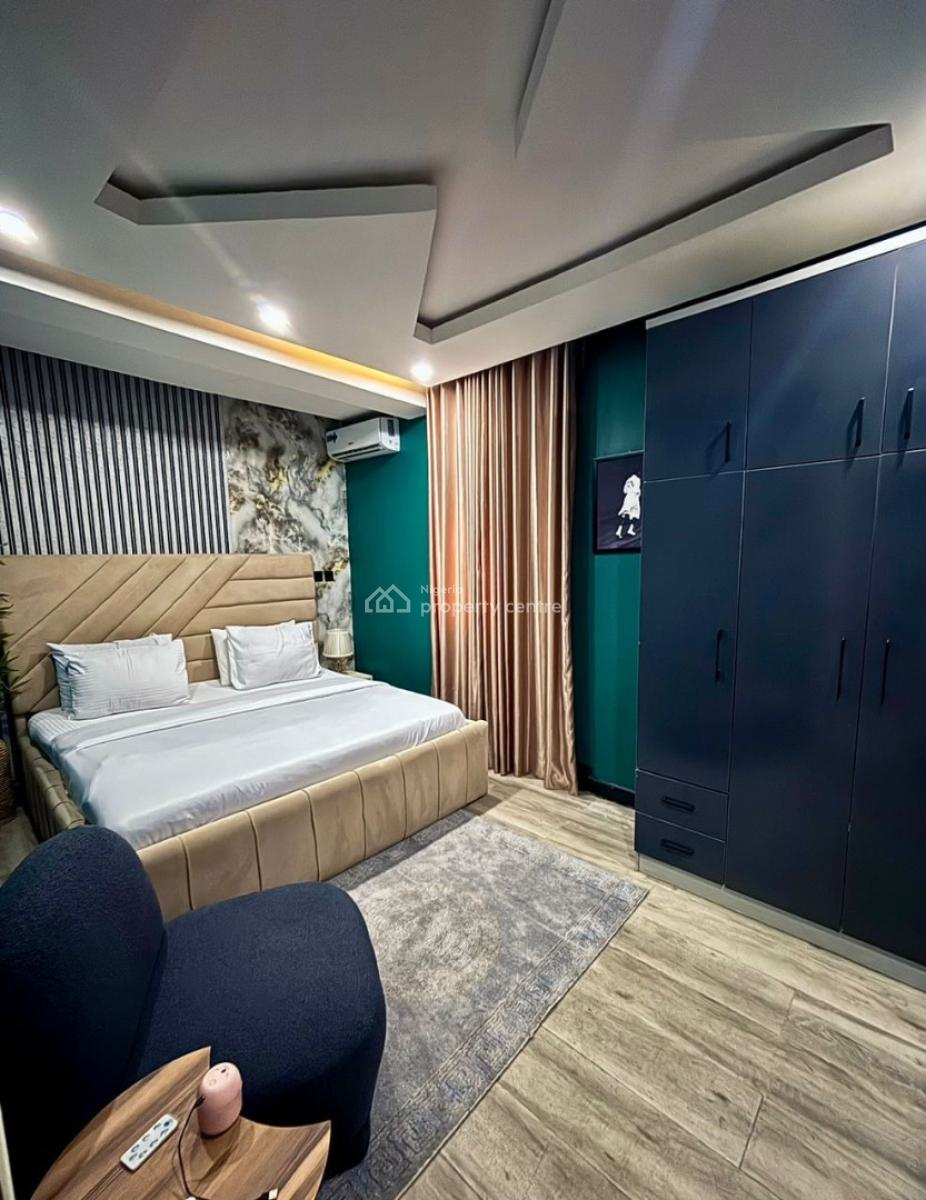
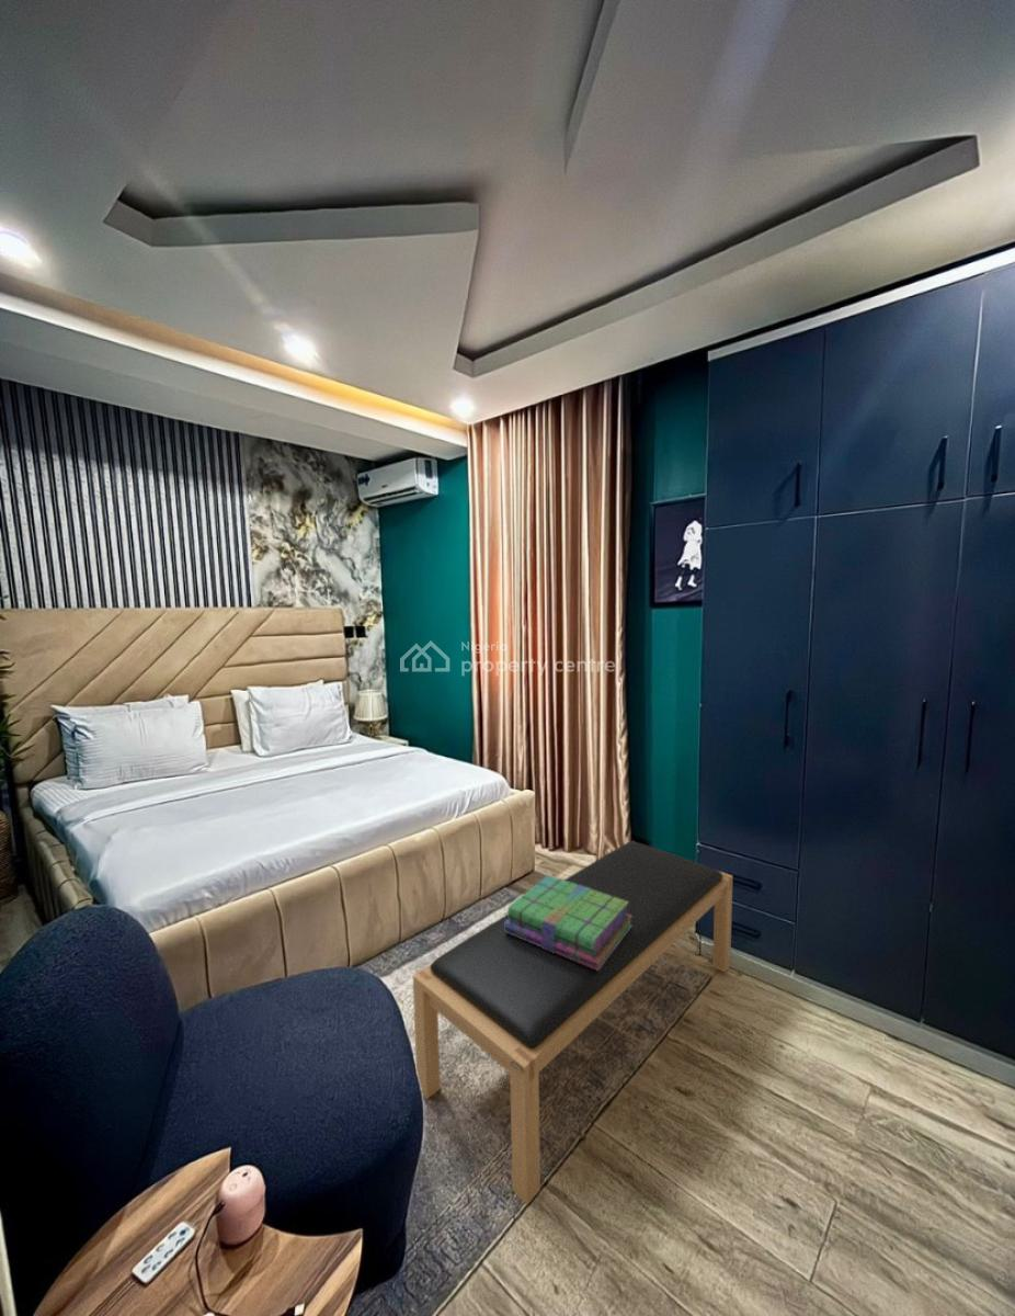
+ stack of books (568, 917)
+ bench (593, 968)
